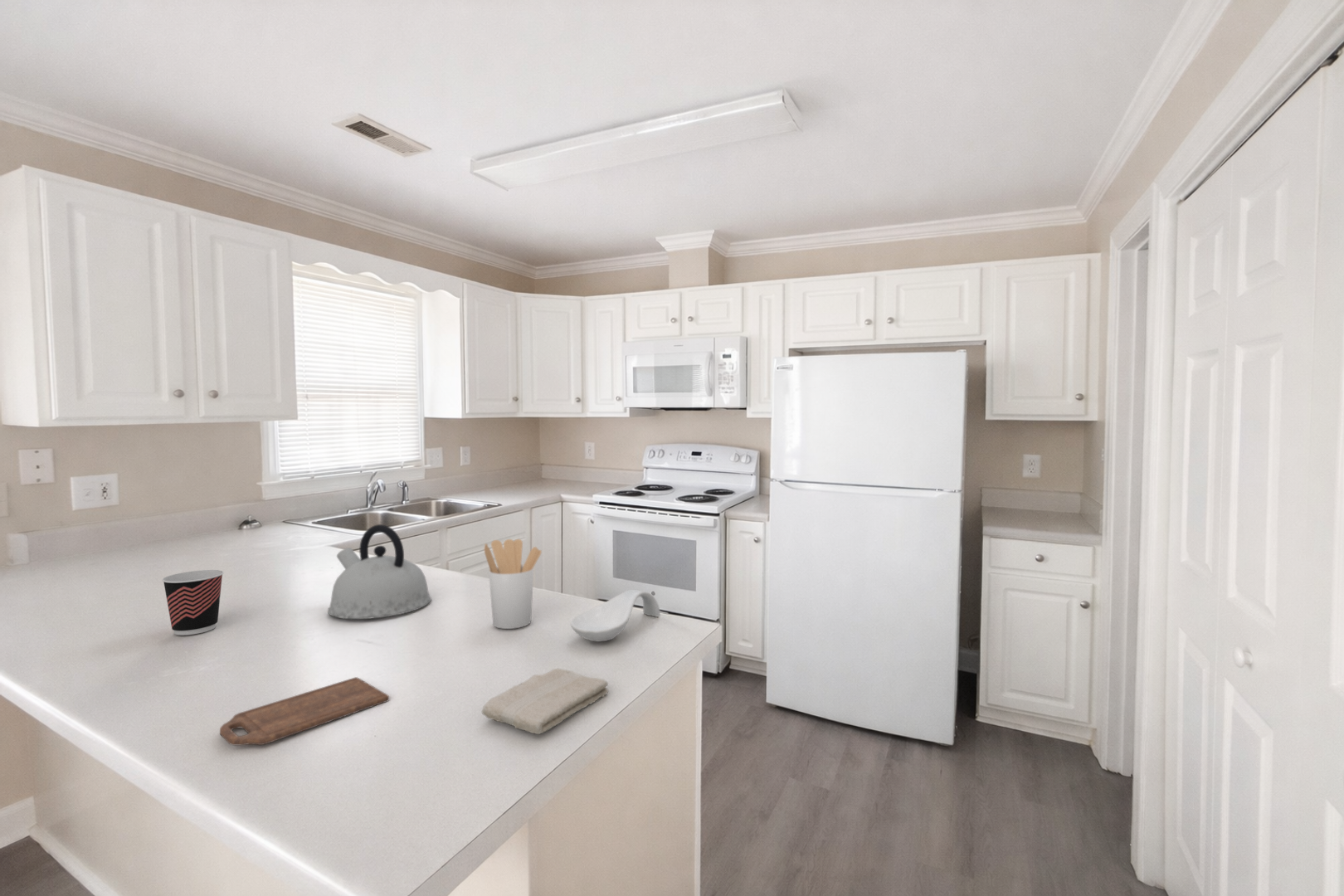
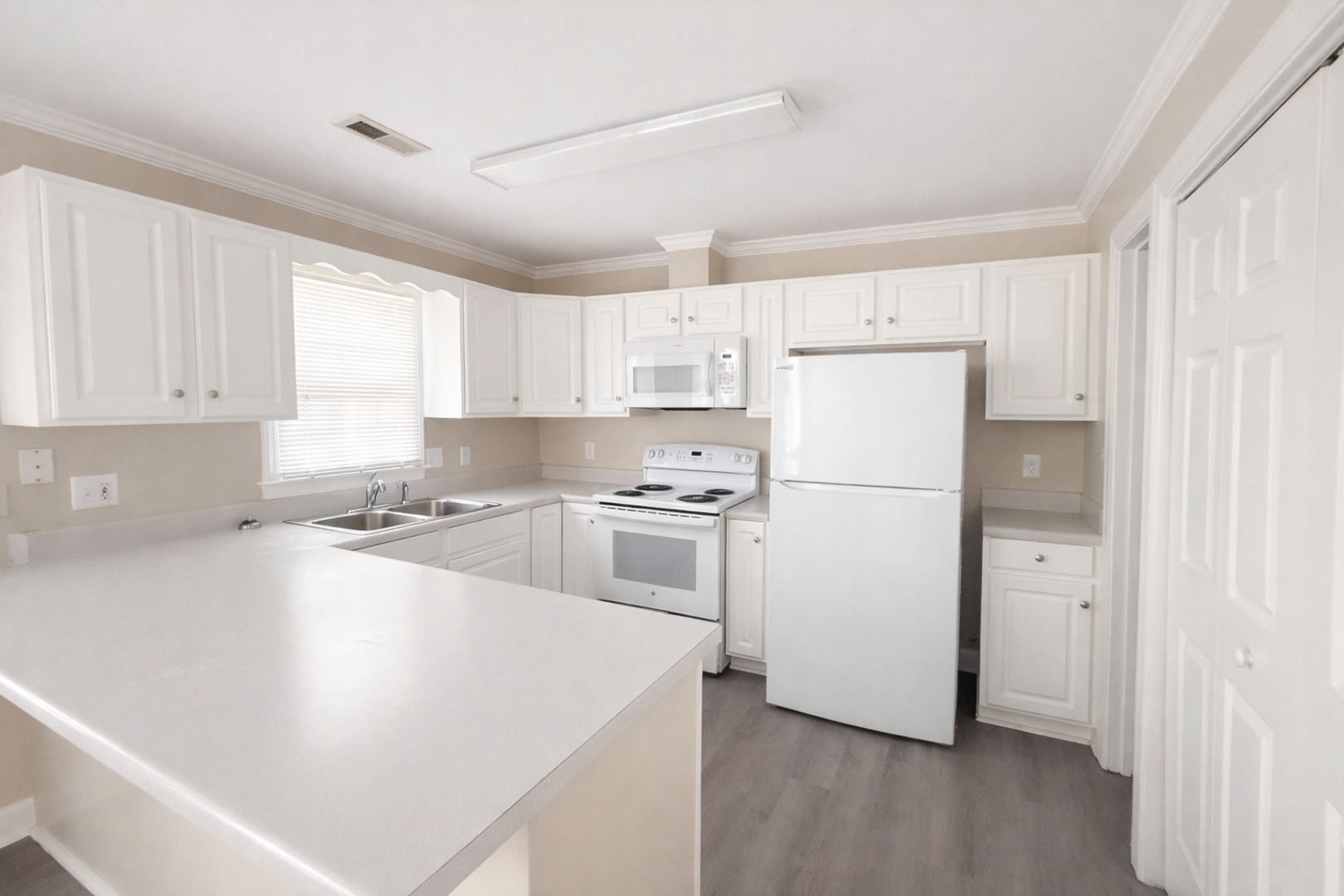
- spoon rest (618, 613)
- washcloth (549, 697)
- utensil holder (509, 580)
- cup (194, 602)
- kettle (377, 564)
- cutting board (304, 710)
